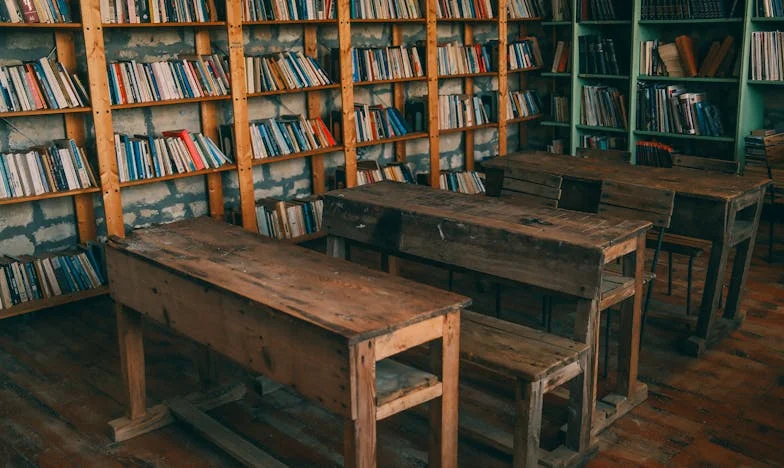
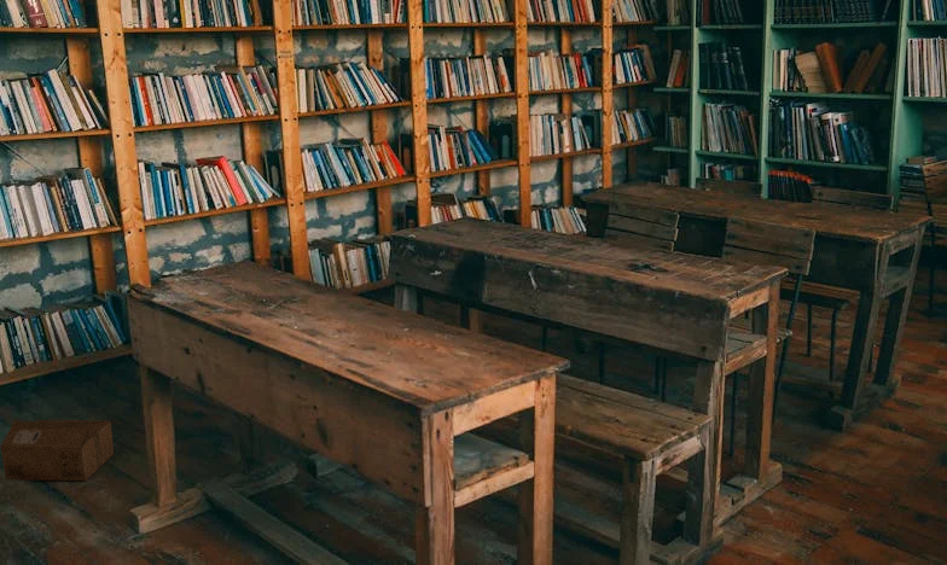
+ cardboard box (65, 437)
